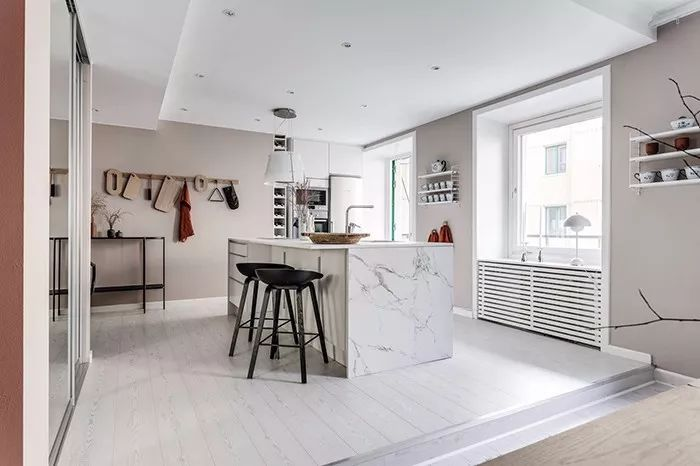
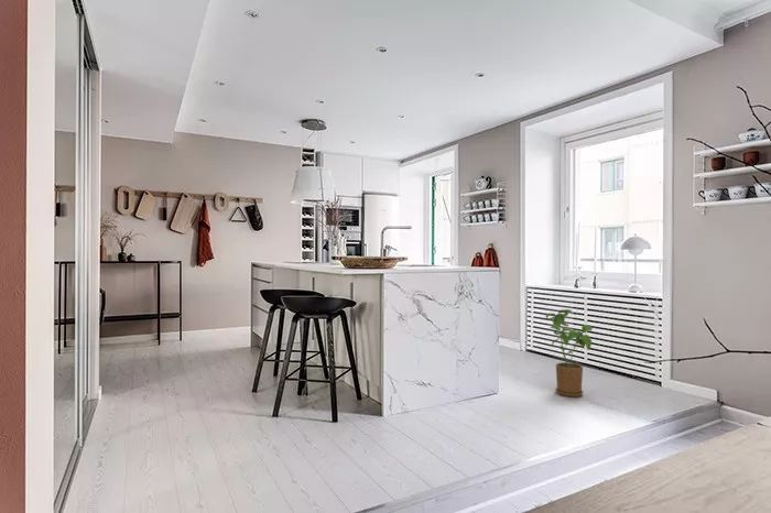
+ house plant (571, 351)
